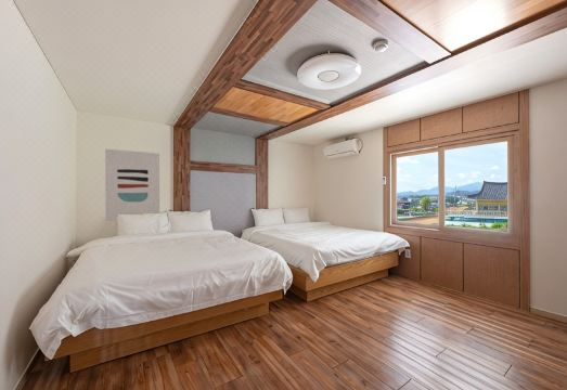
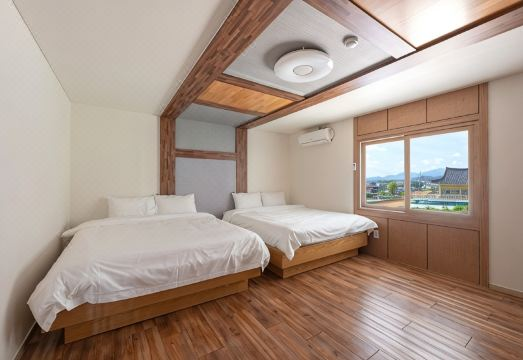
- wall art (133, 185)
